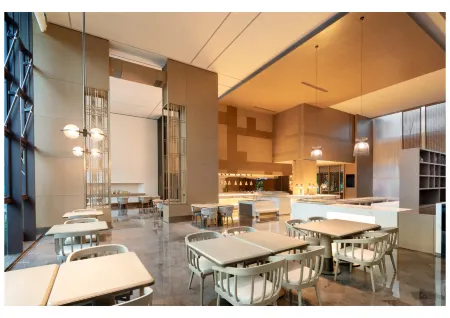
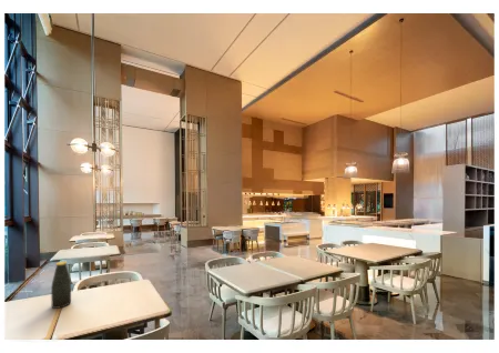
+ bottle (61, 283)
